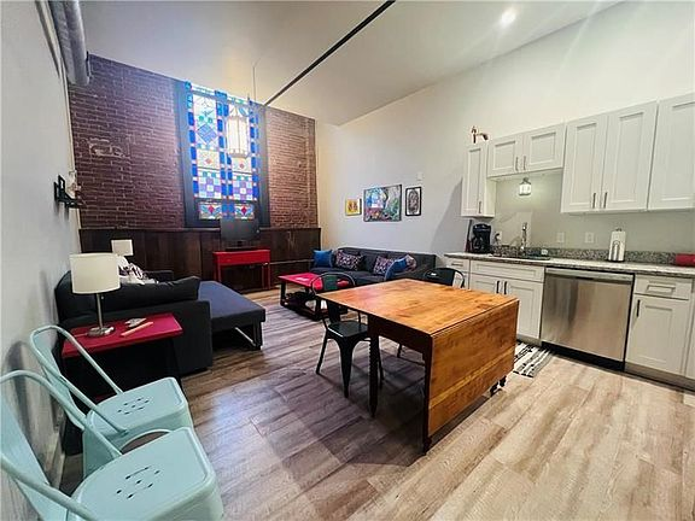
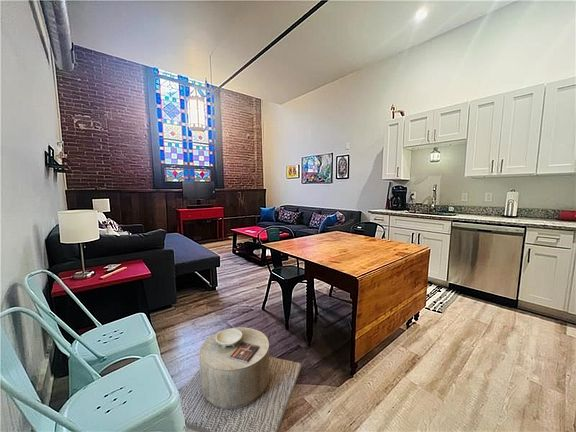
+ side table (238, 366)
